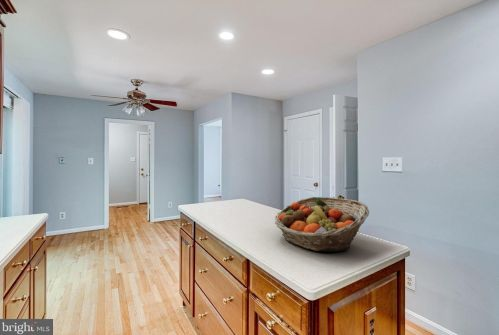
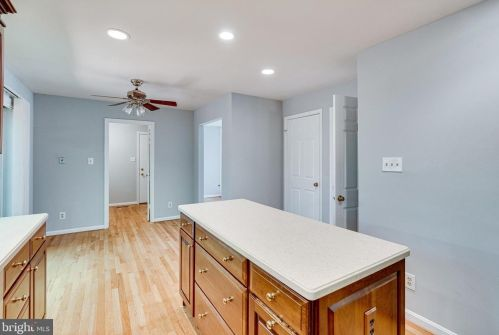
- fruit basket (318, 220)
